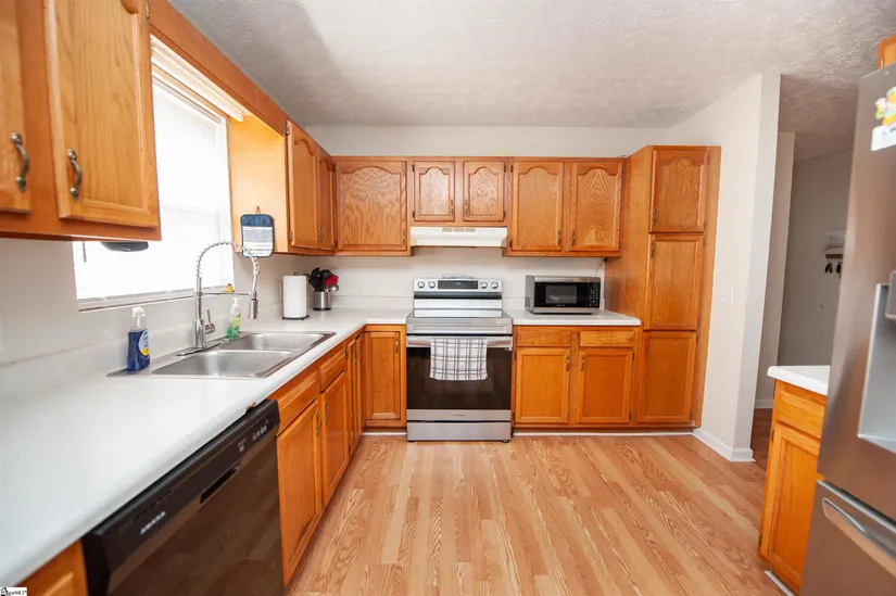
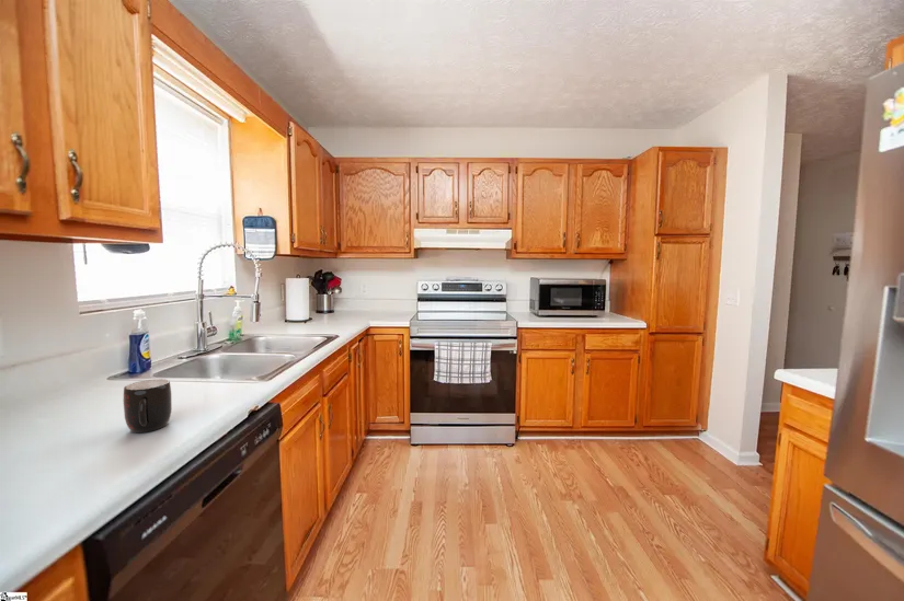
+ mug (147, 407)
